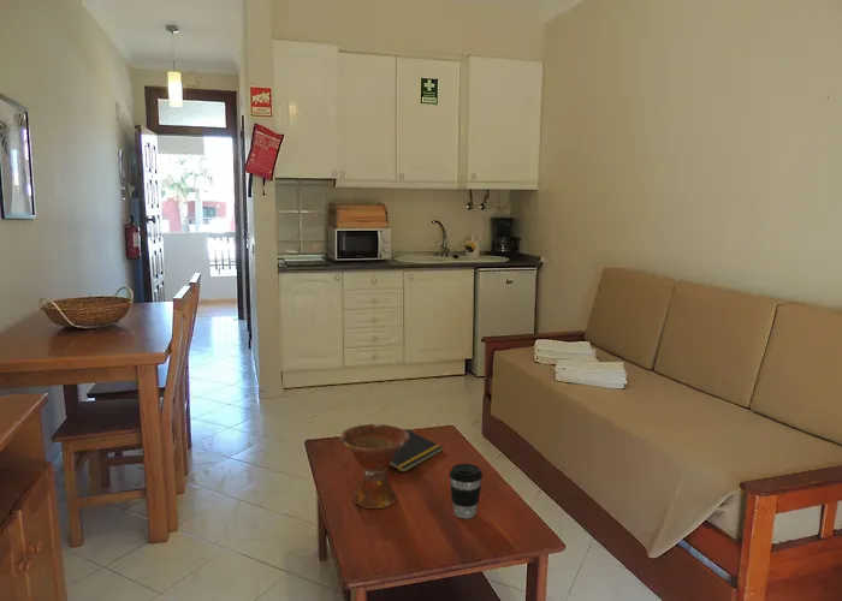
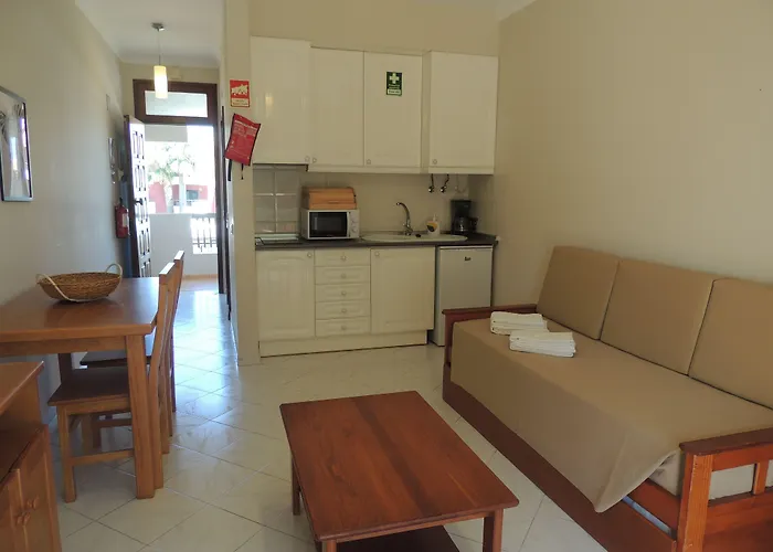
- coffee cup (464, 490)
- bowl (374, 468)
- notepad (404, 448)
